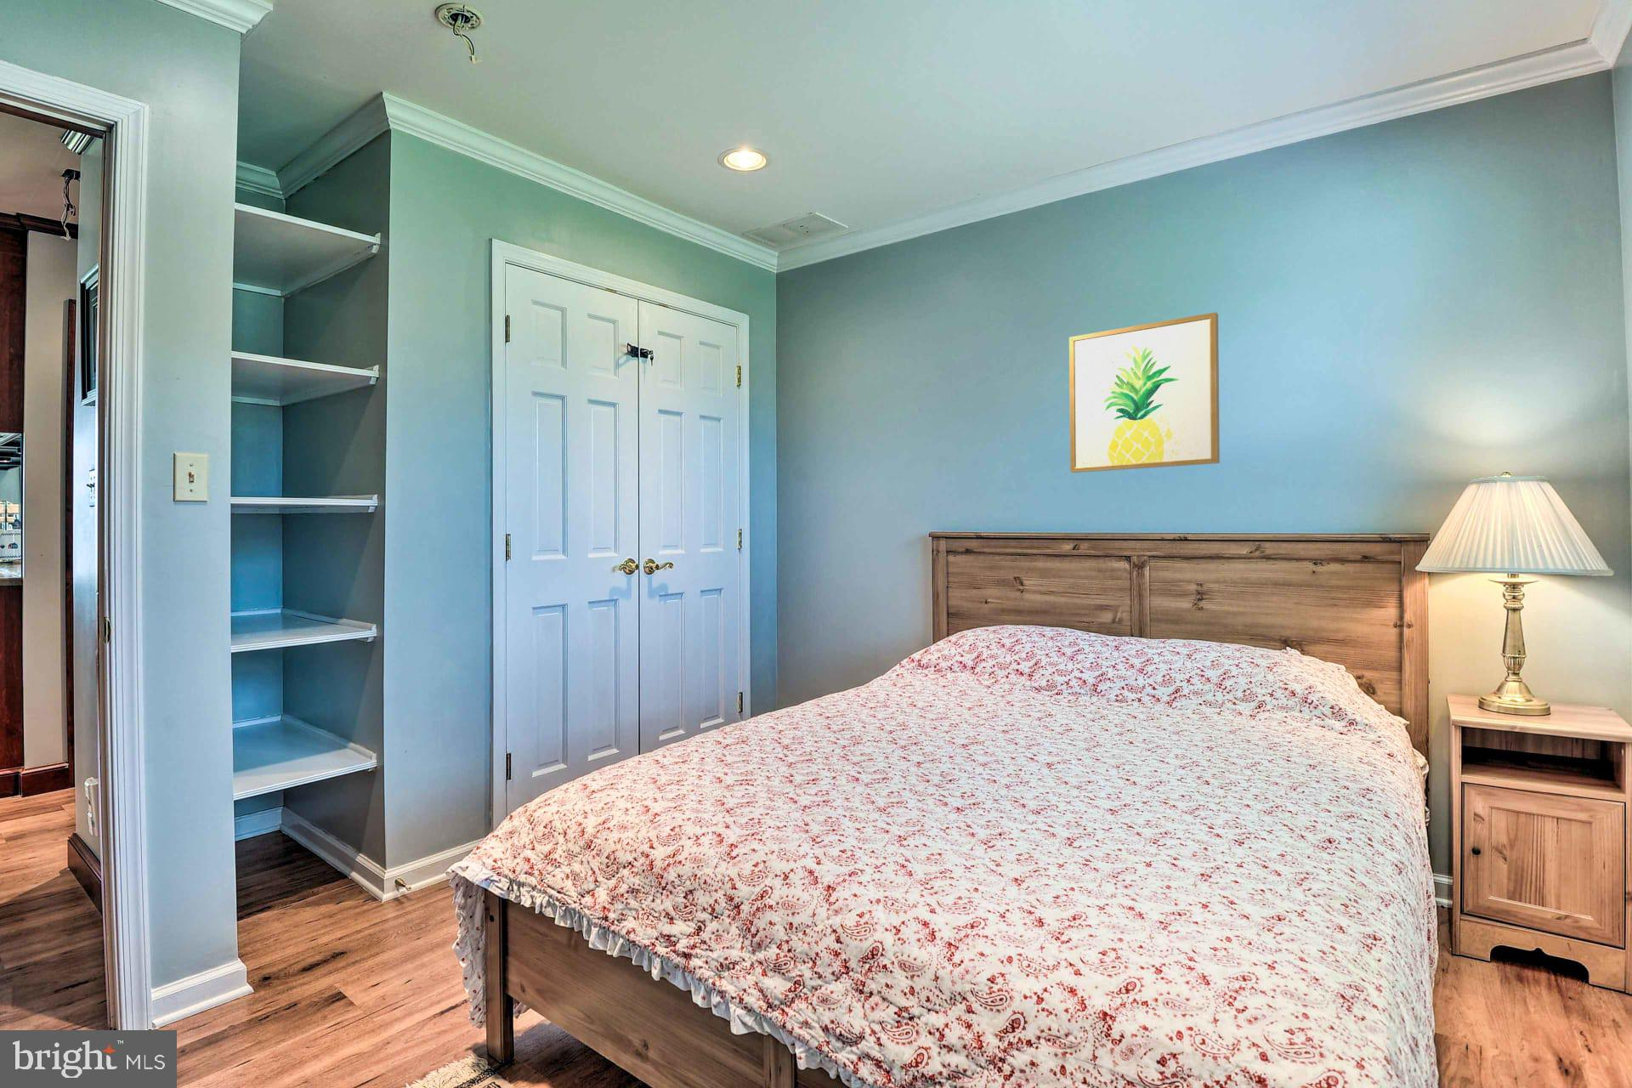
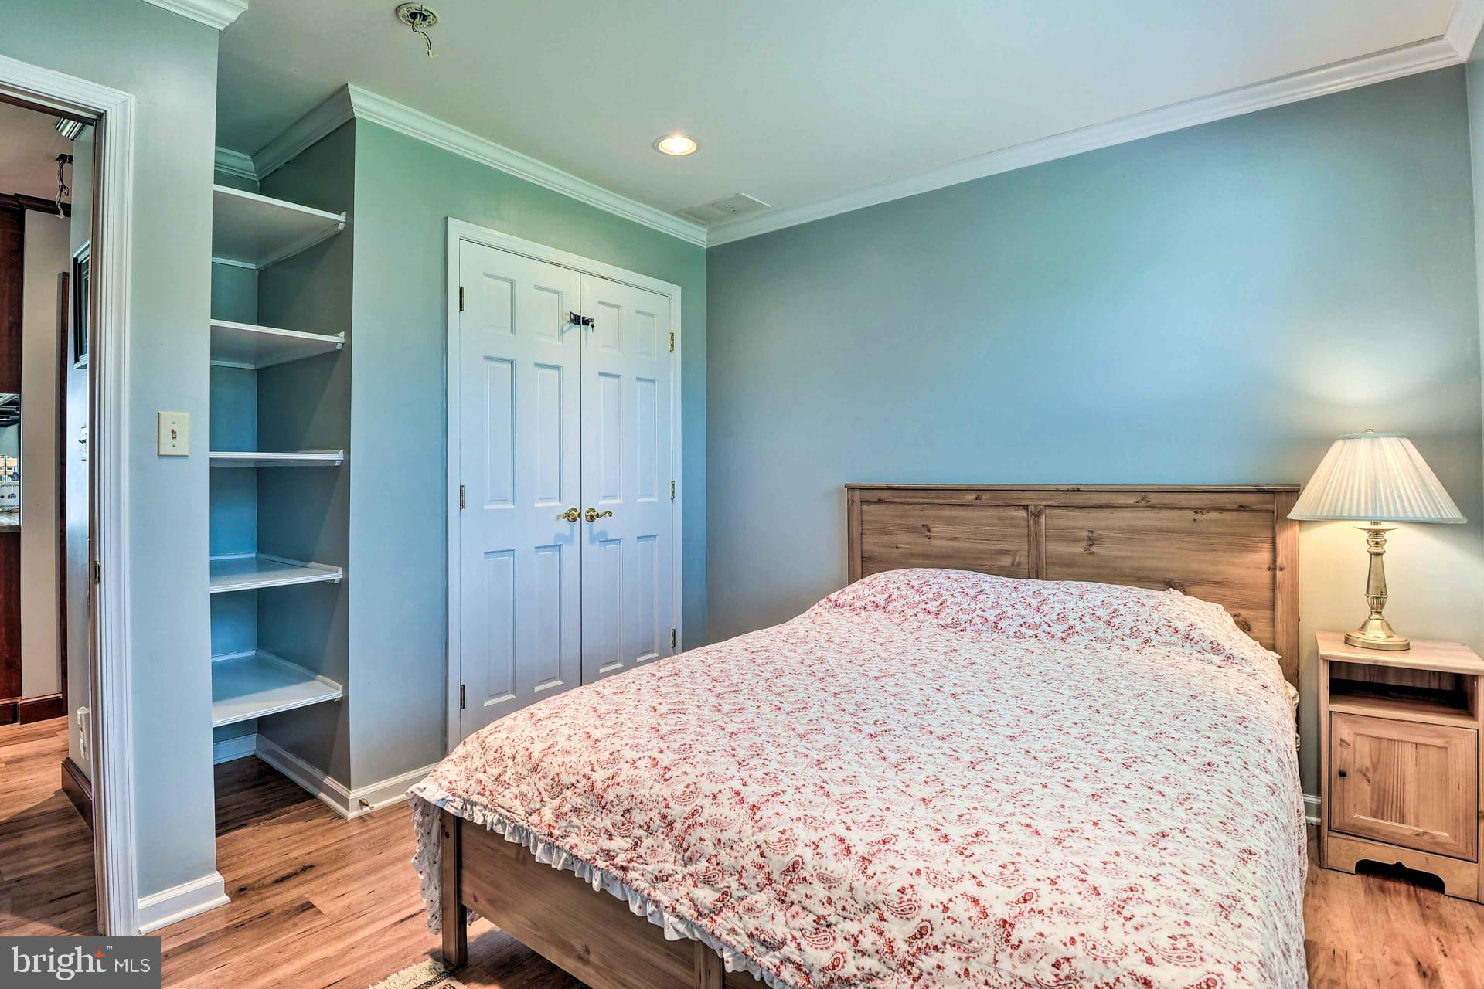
- wall art (1140, 397)
